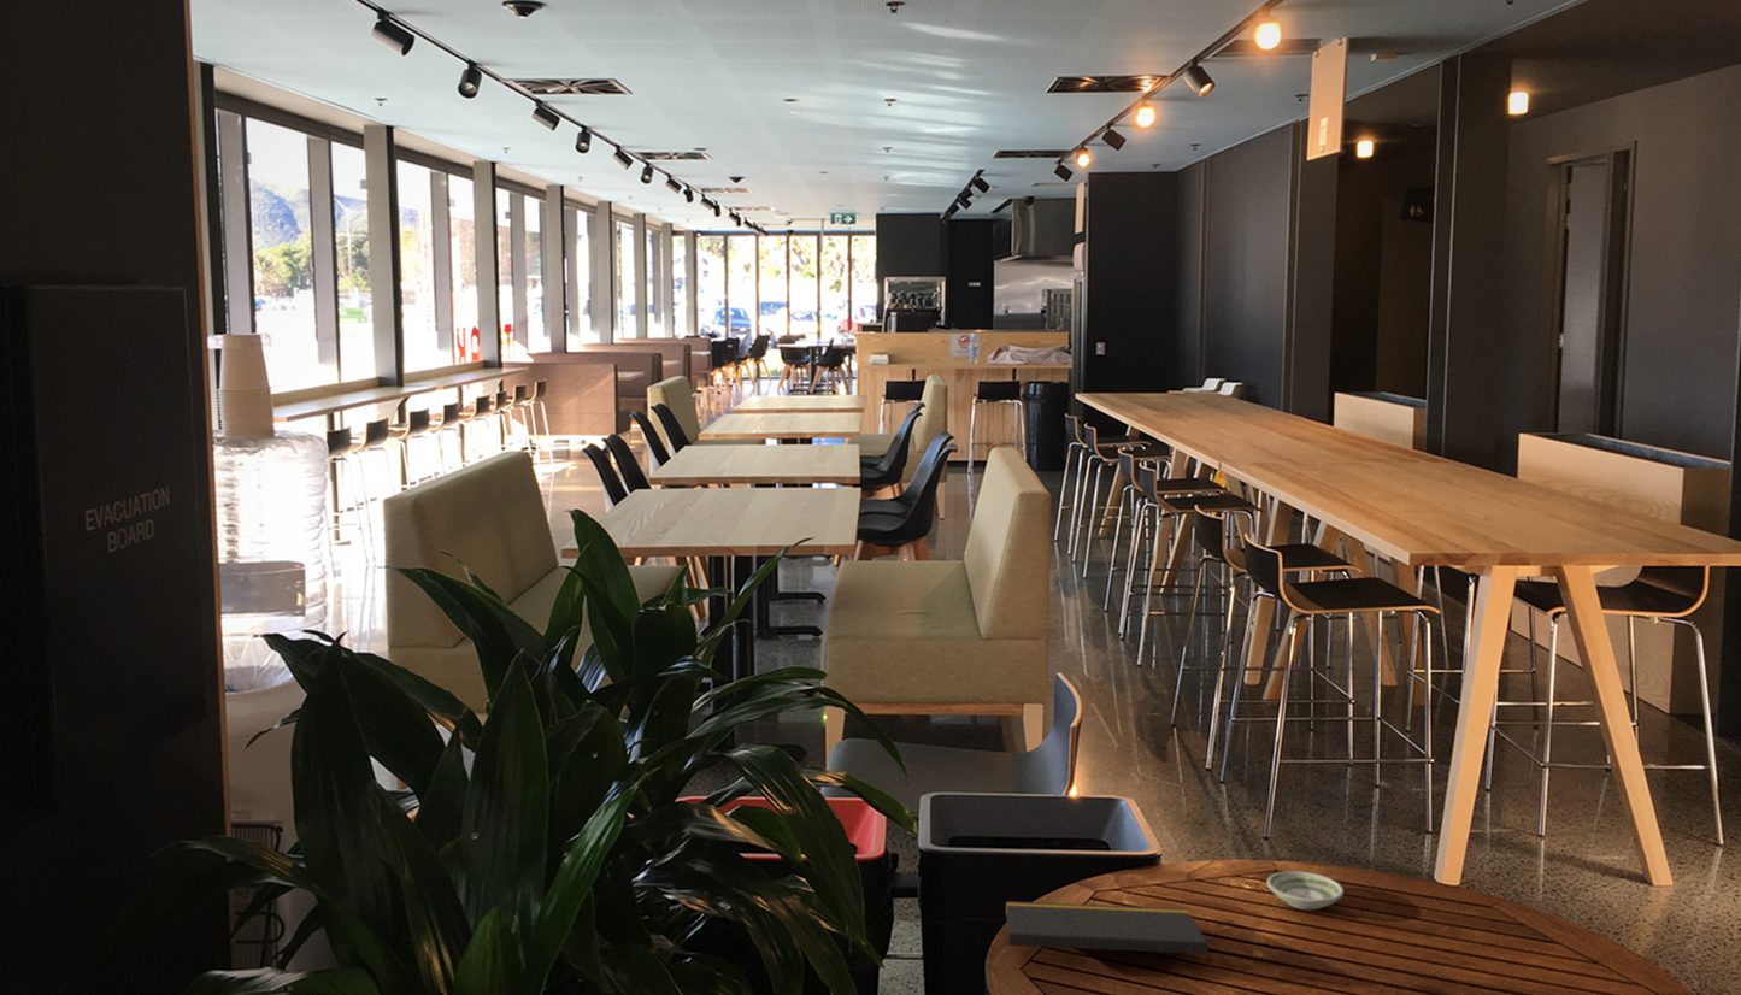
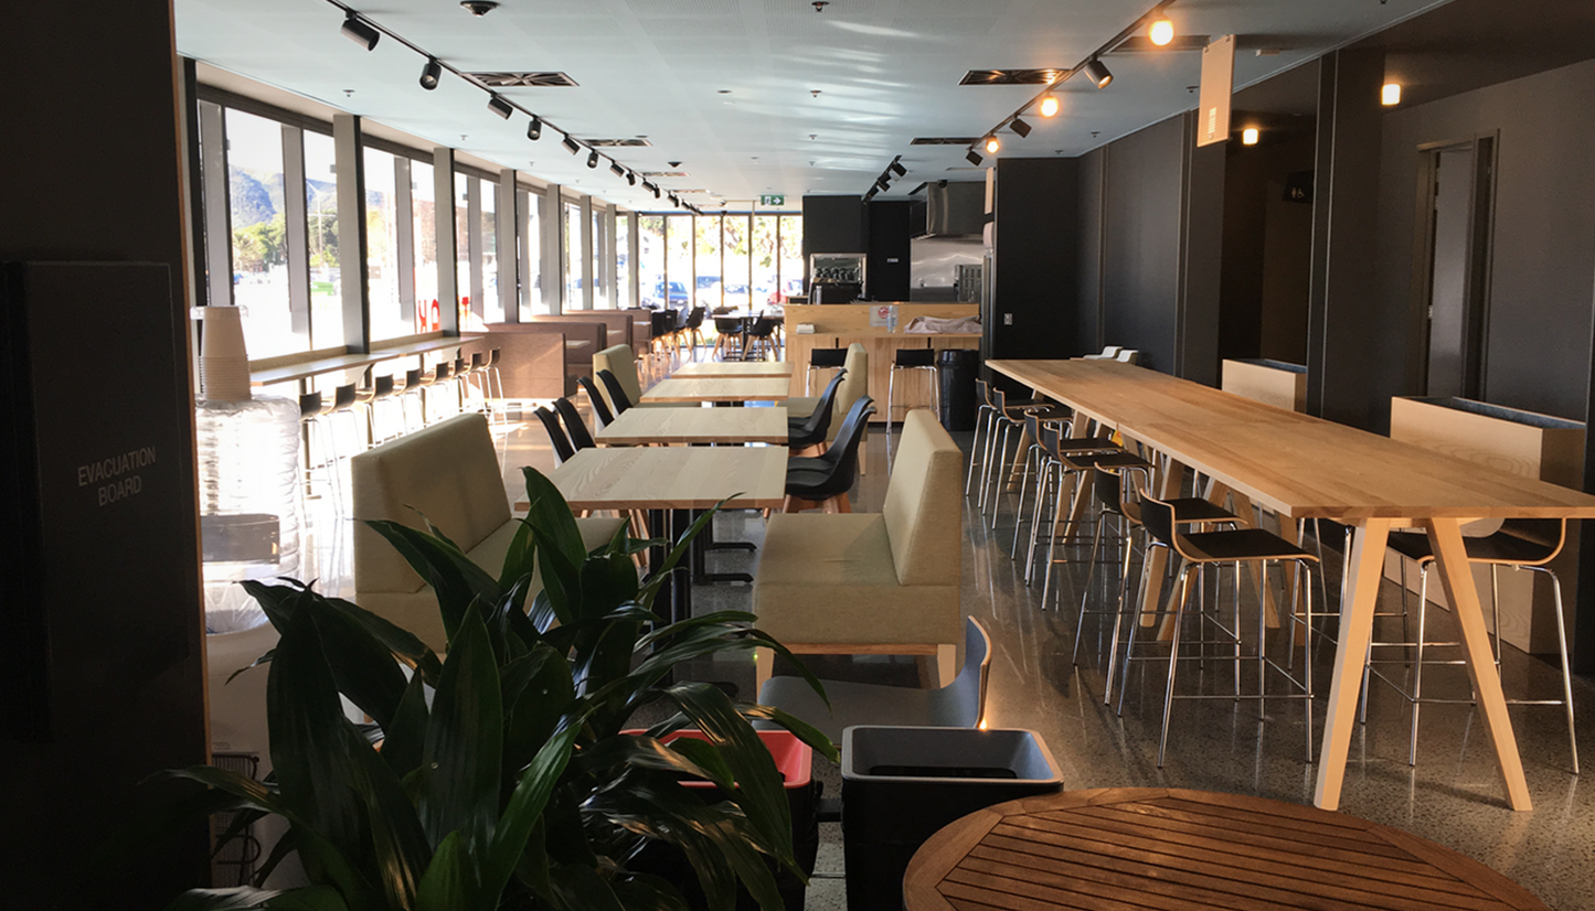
- notepad (1100, 926)
- saucer (1304, 893)
